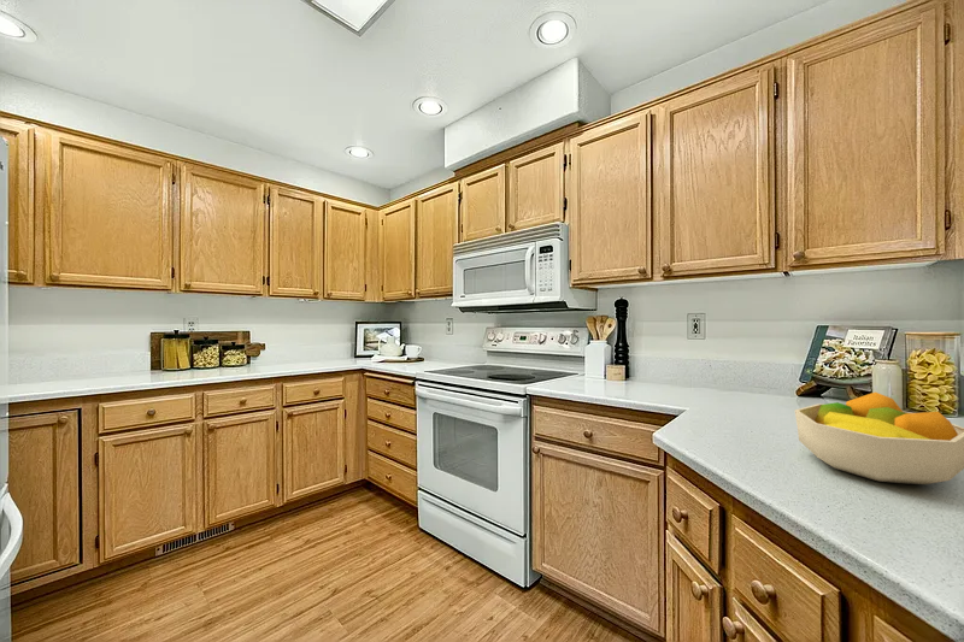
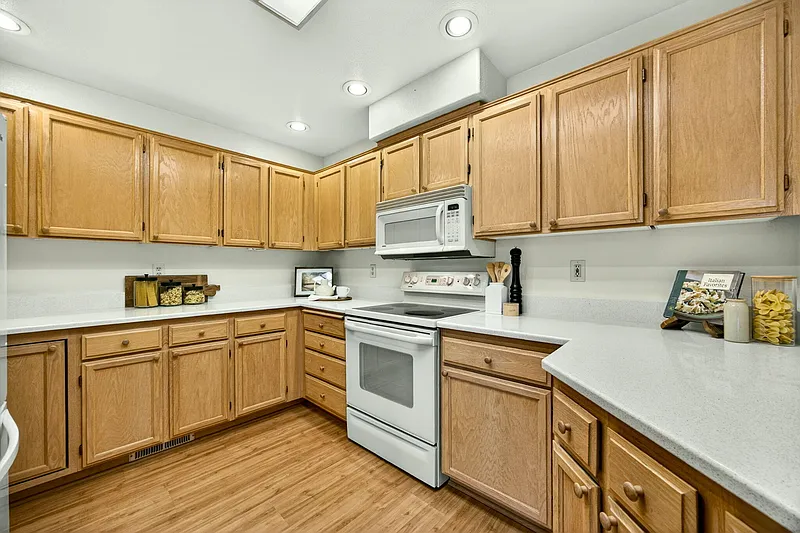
- fruit bowl (874, 431)
